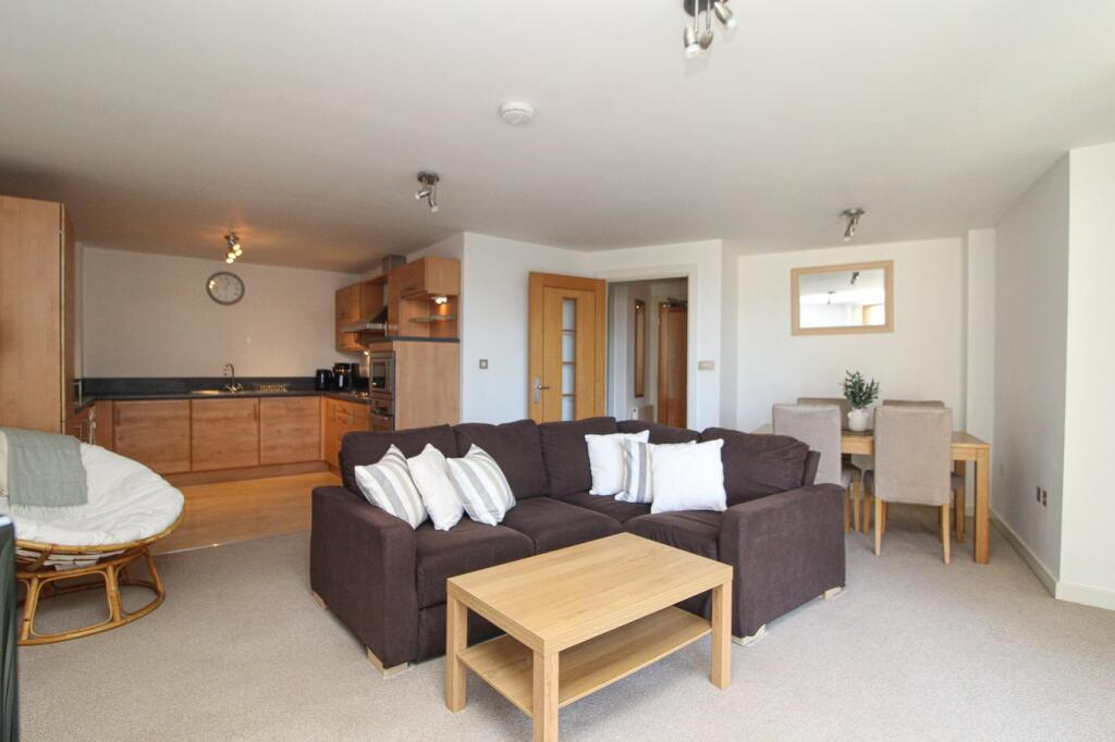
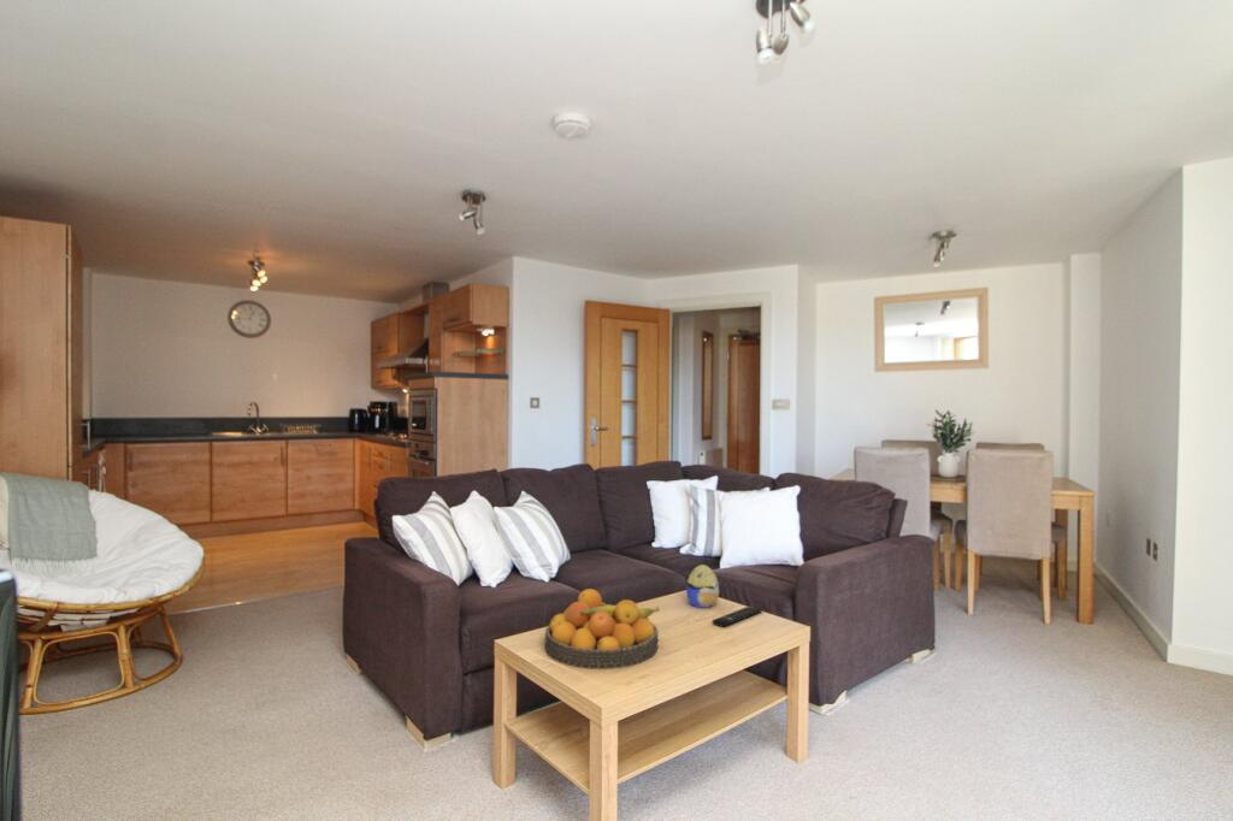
+ fruit bowl (601, 622)
+ decorative egg (702, 584)
+ remote control (738, 615)
